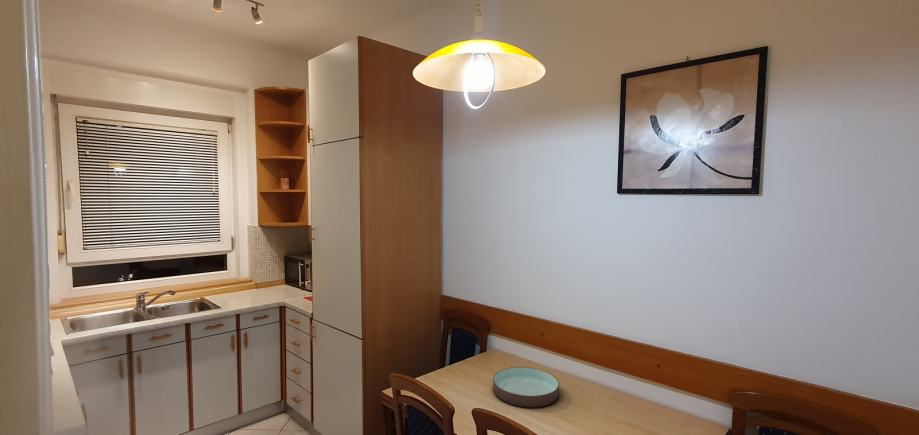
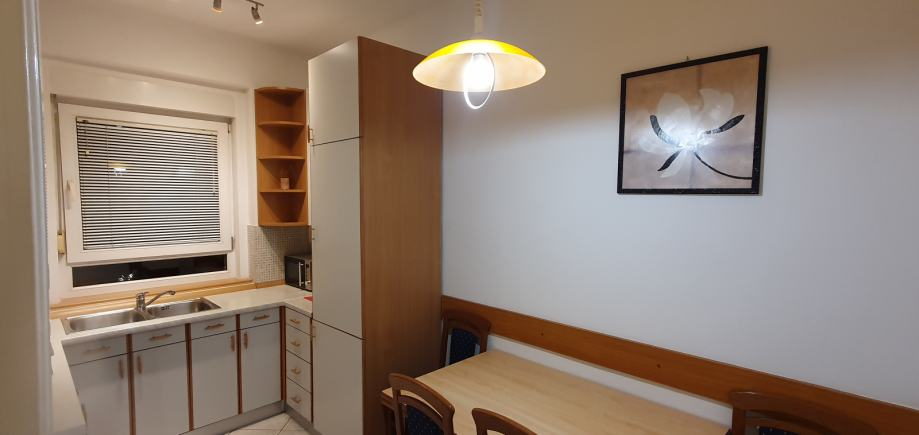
- bowl (525, 386)
